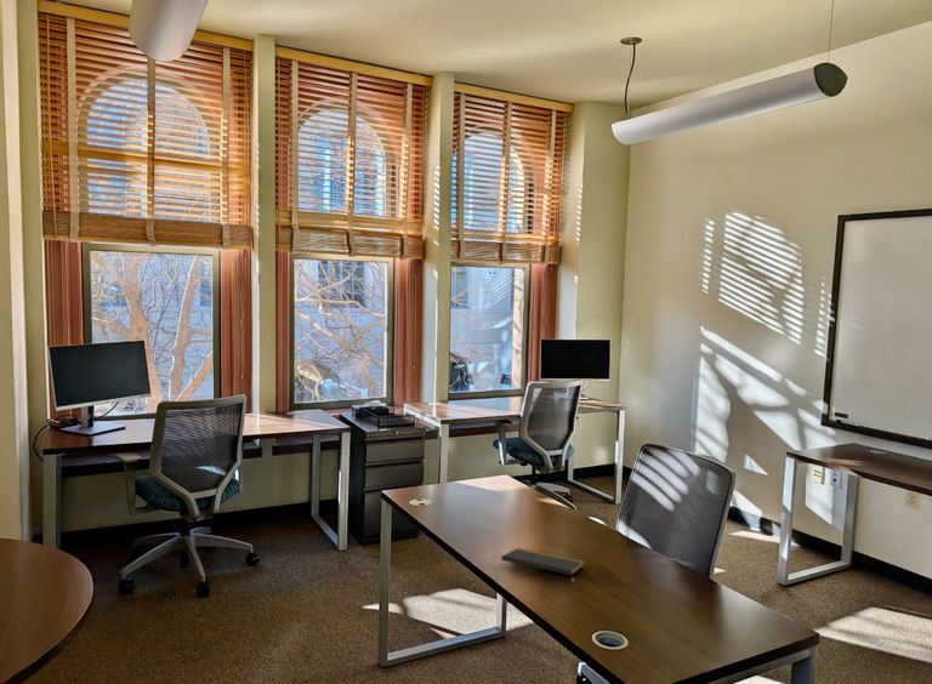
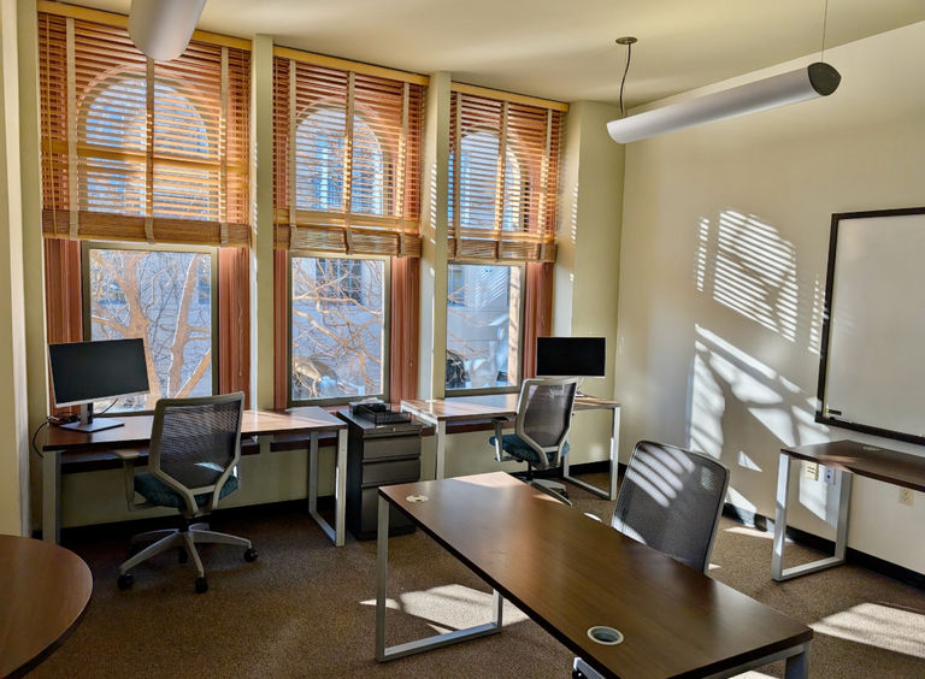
- notepad (542, 560)
